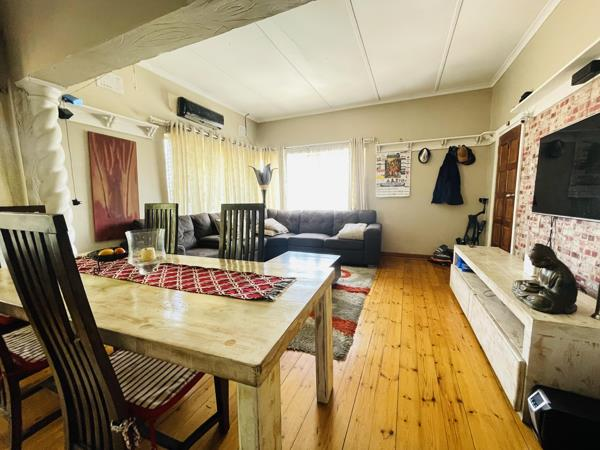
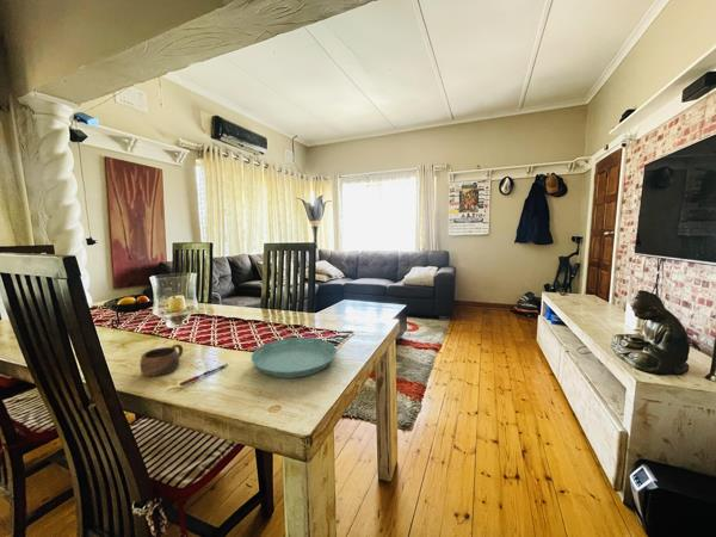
+ pen (205, 372)
+ cup (165, 358)
+ saucer (295, 357)
